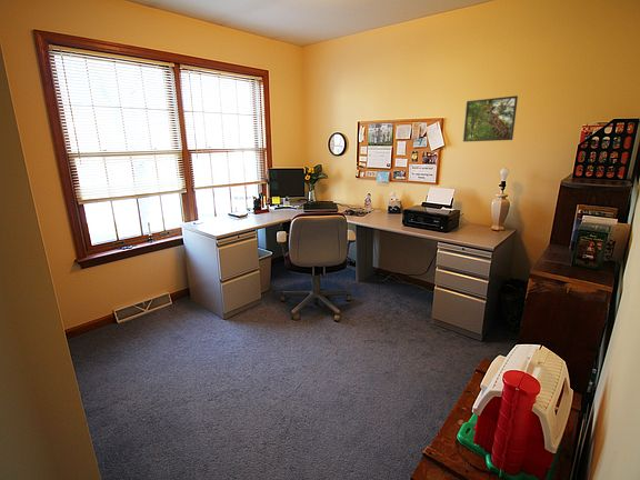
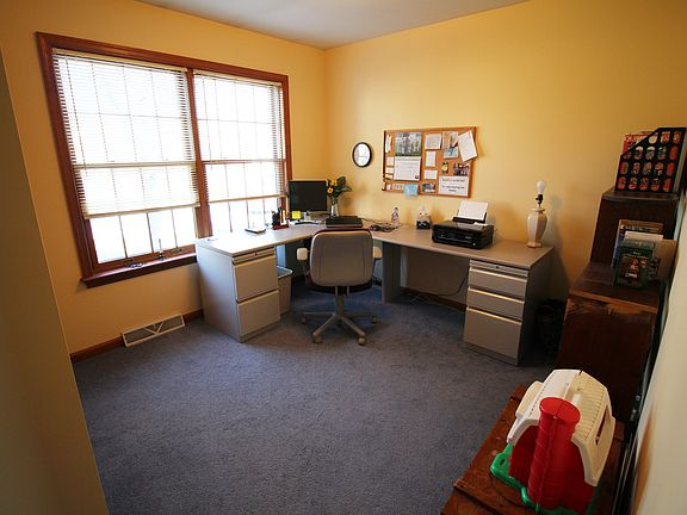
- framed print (488, 120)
